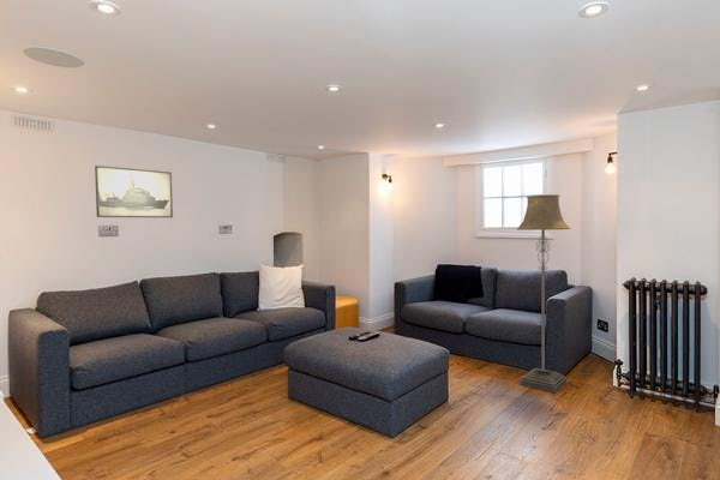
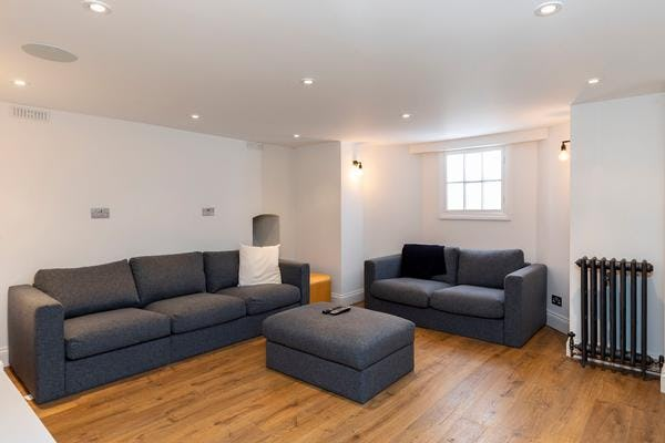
- floor lamp (542, 289)
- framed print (136, 193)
